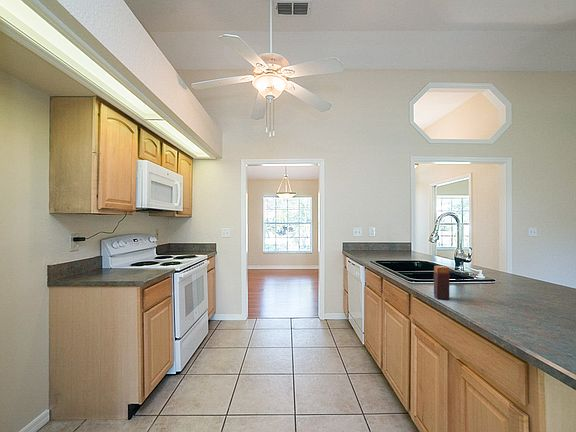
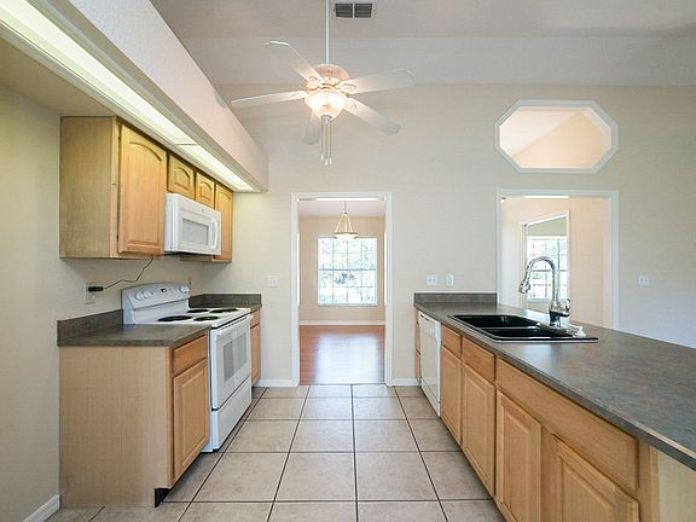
- candle (441, 281)
